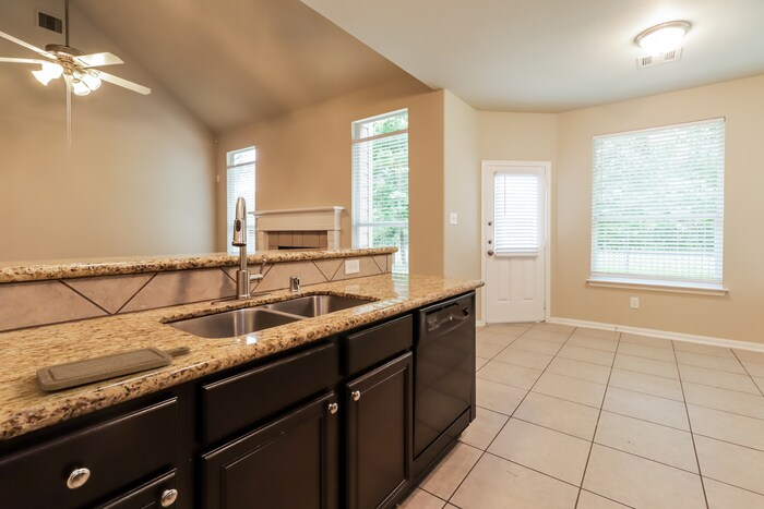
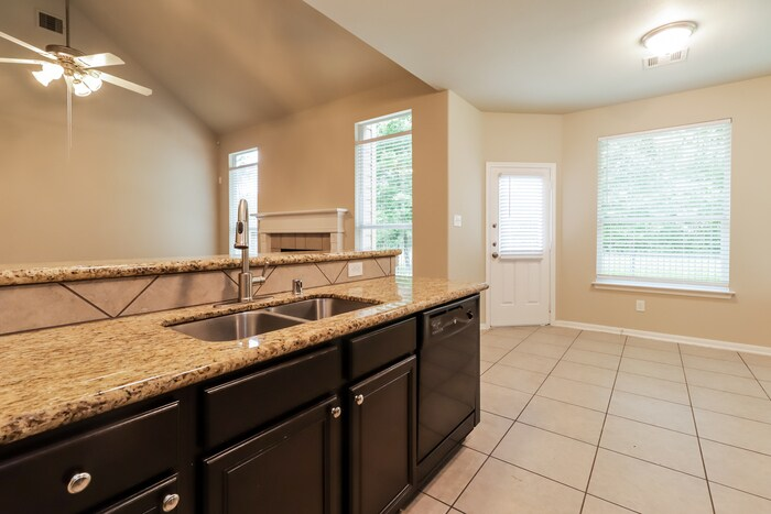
- chopping board (123, 362)
